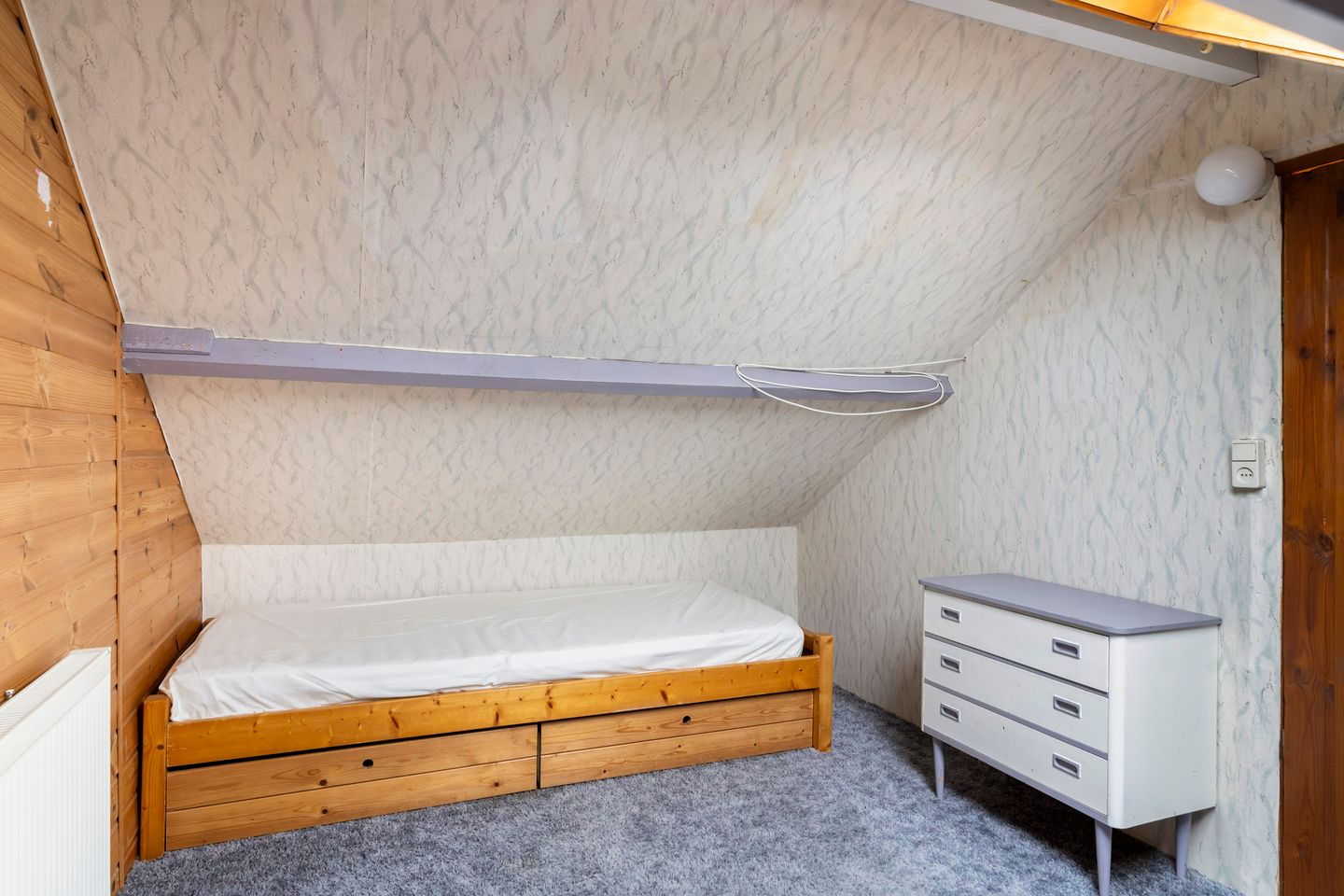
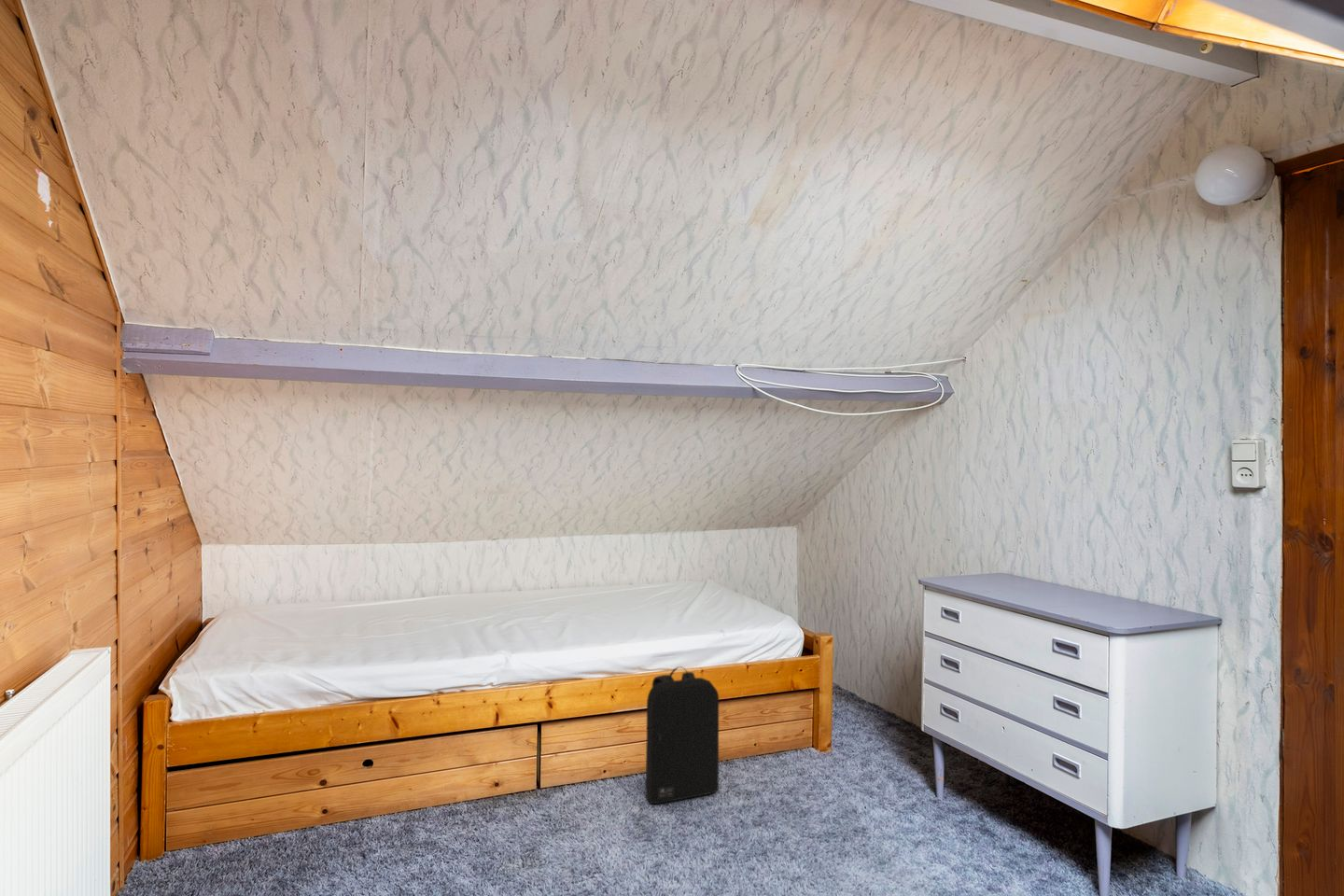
+ backpack (677, 728)
